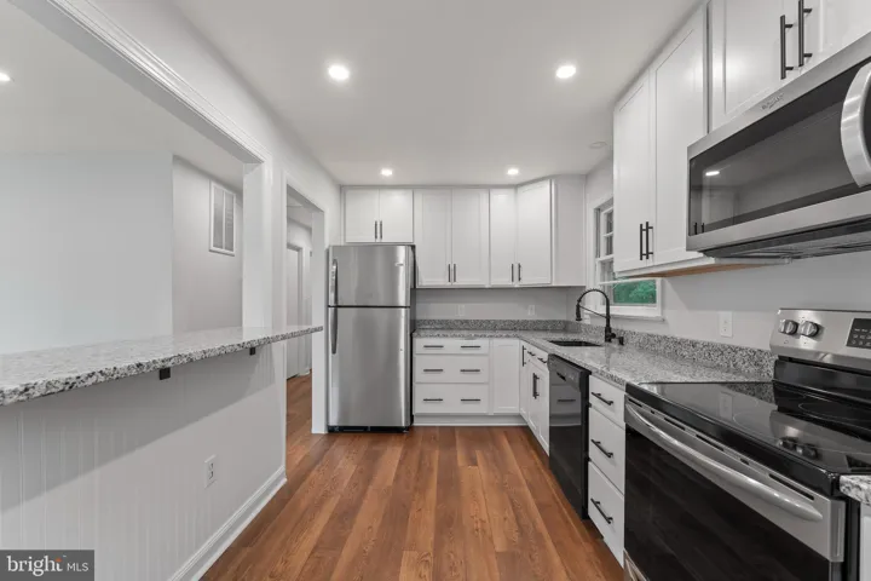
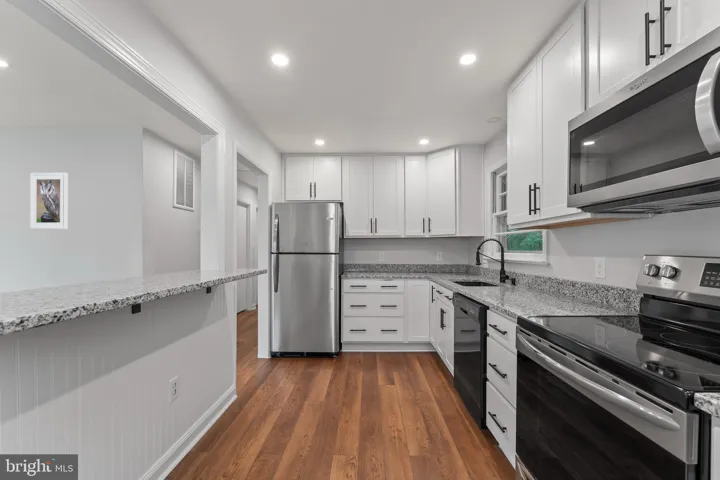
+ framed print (48, 200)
